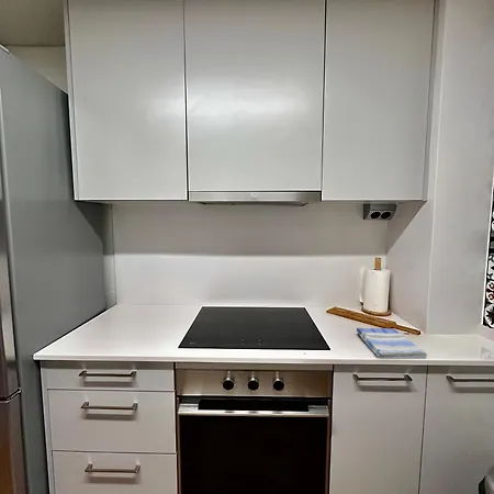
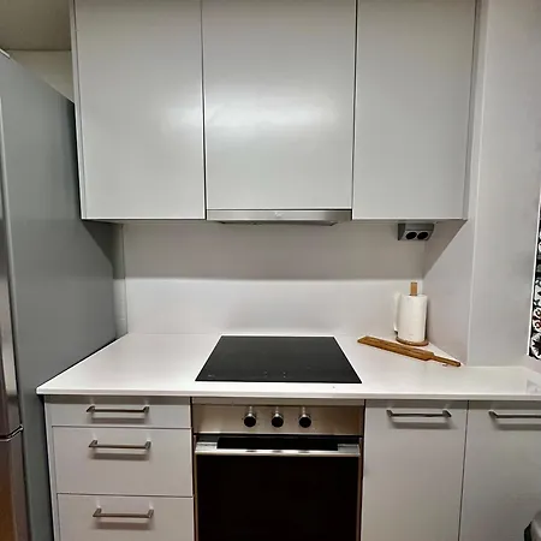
- dish towel (388, 340)
